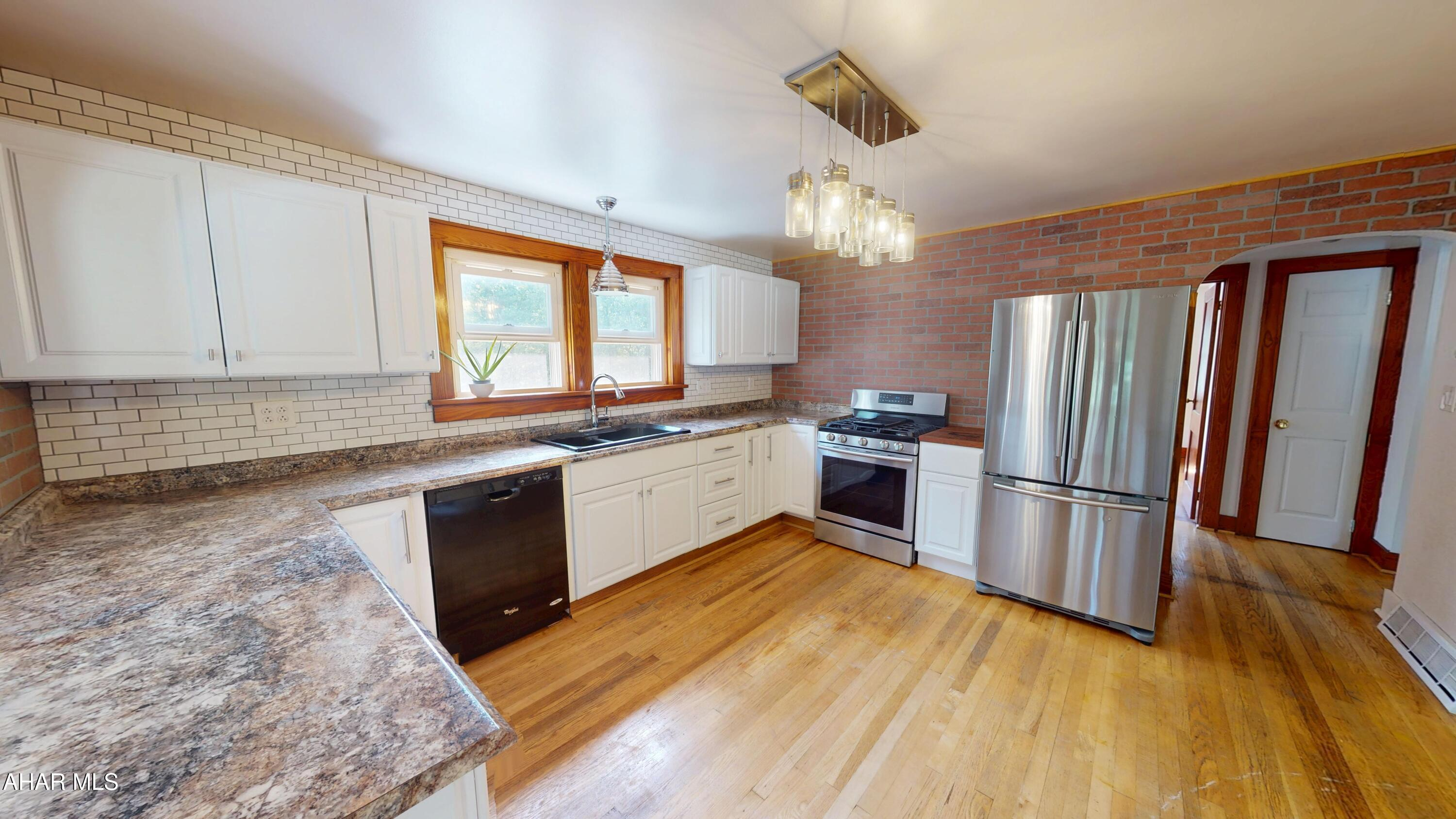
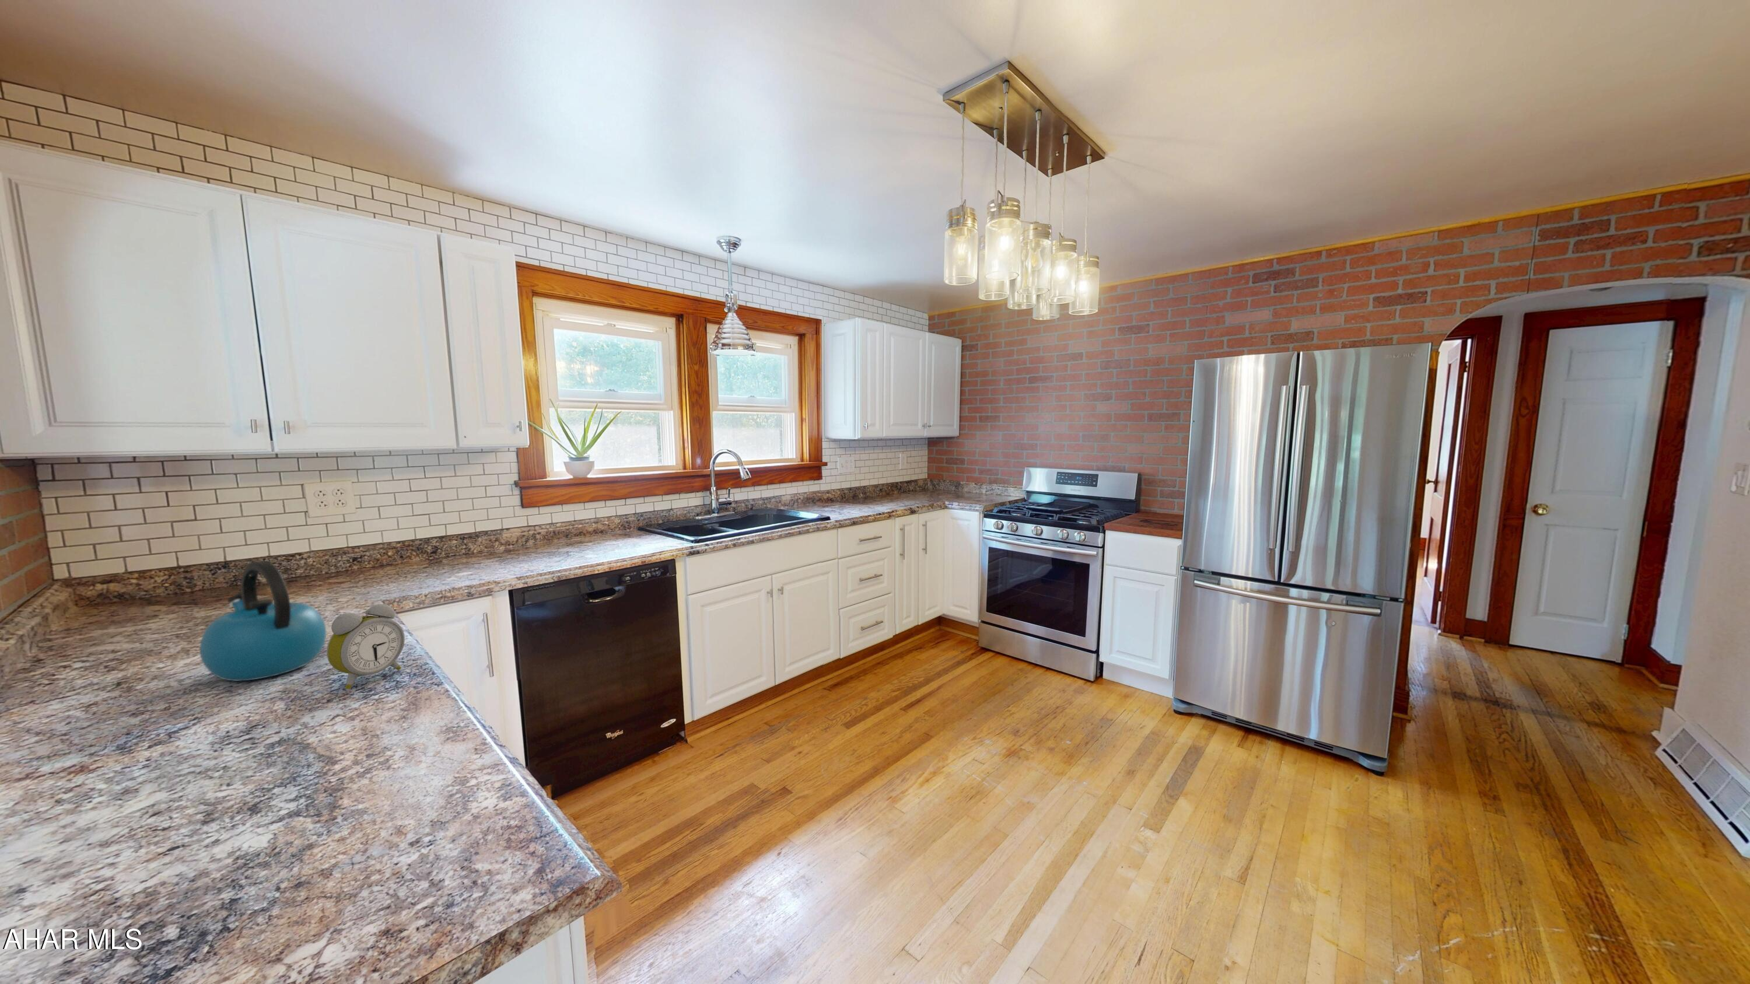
+ alarm clock (364, 643)
+ kettle (261, 614)
